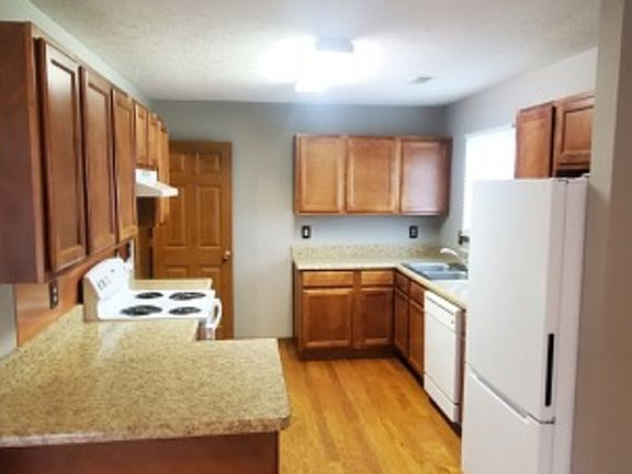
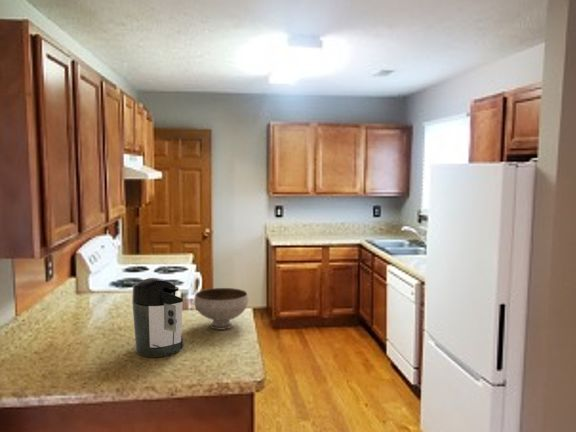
+ bowl (221, 309)
+ coffee maker (167, 316)
